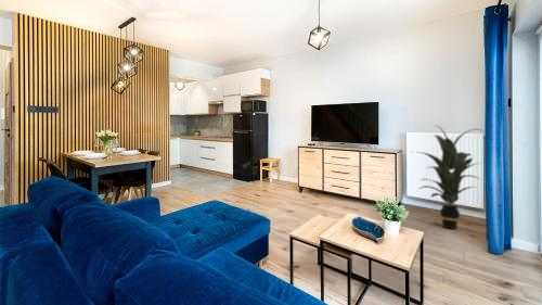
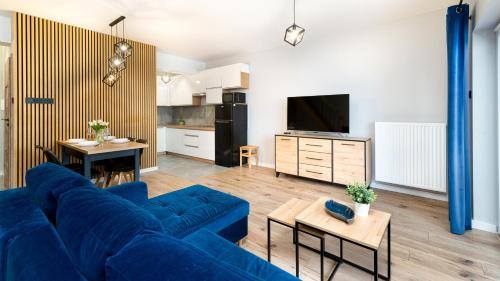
- indoor plant (446, 175)
